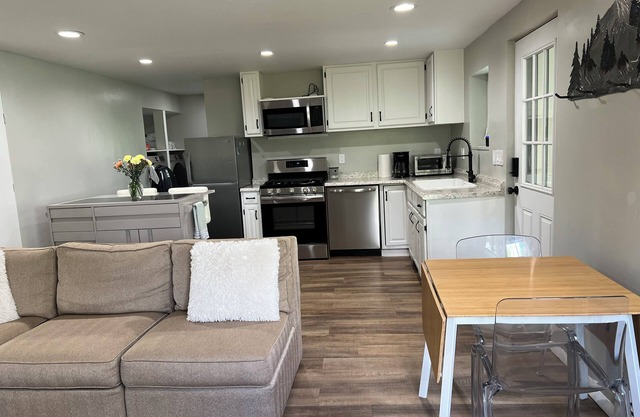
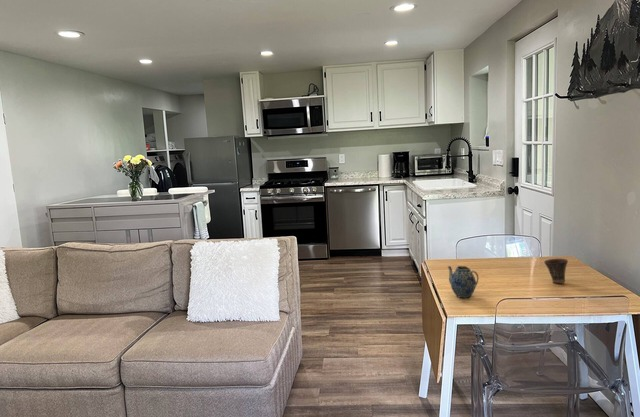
+ teapot (462, 280)
+ cup (555, 270)
